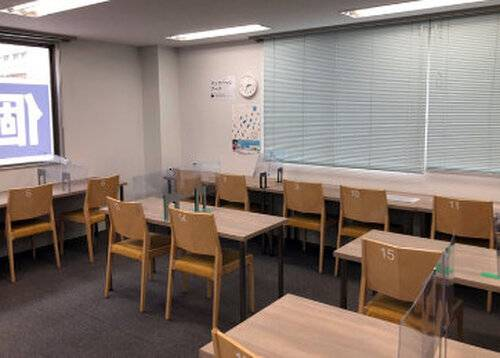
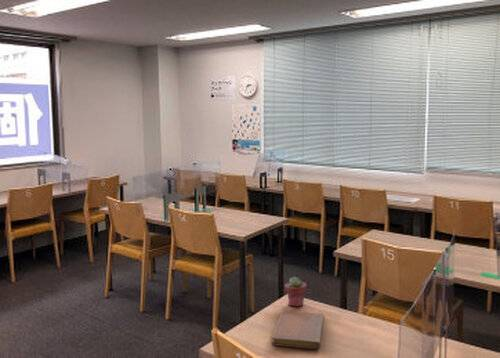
+ potted succulent (295, 290)
+ notebook (299, 328)
